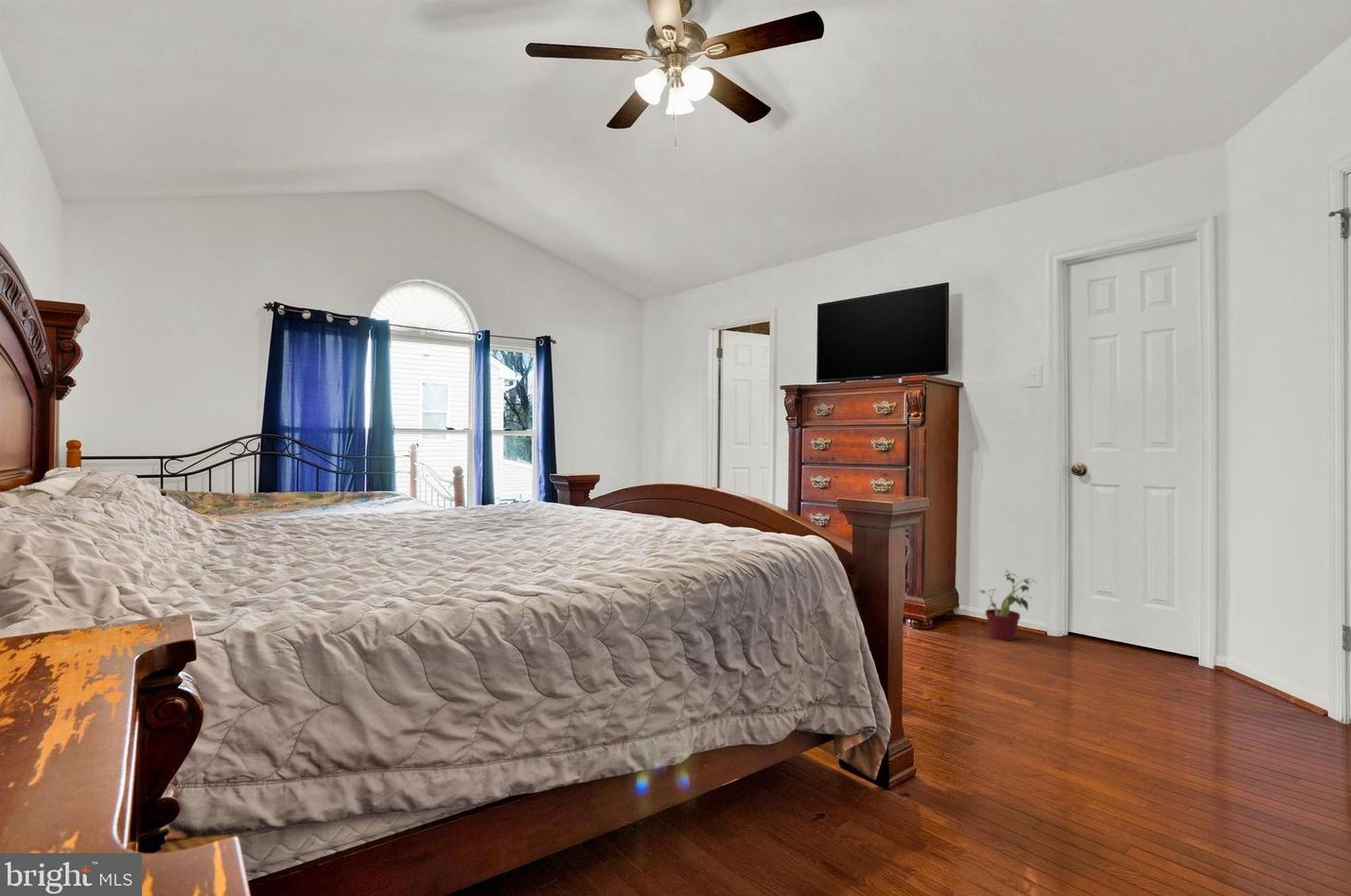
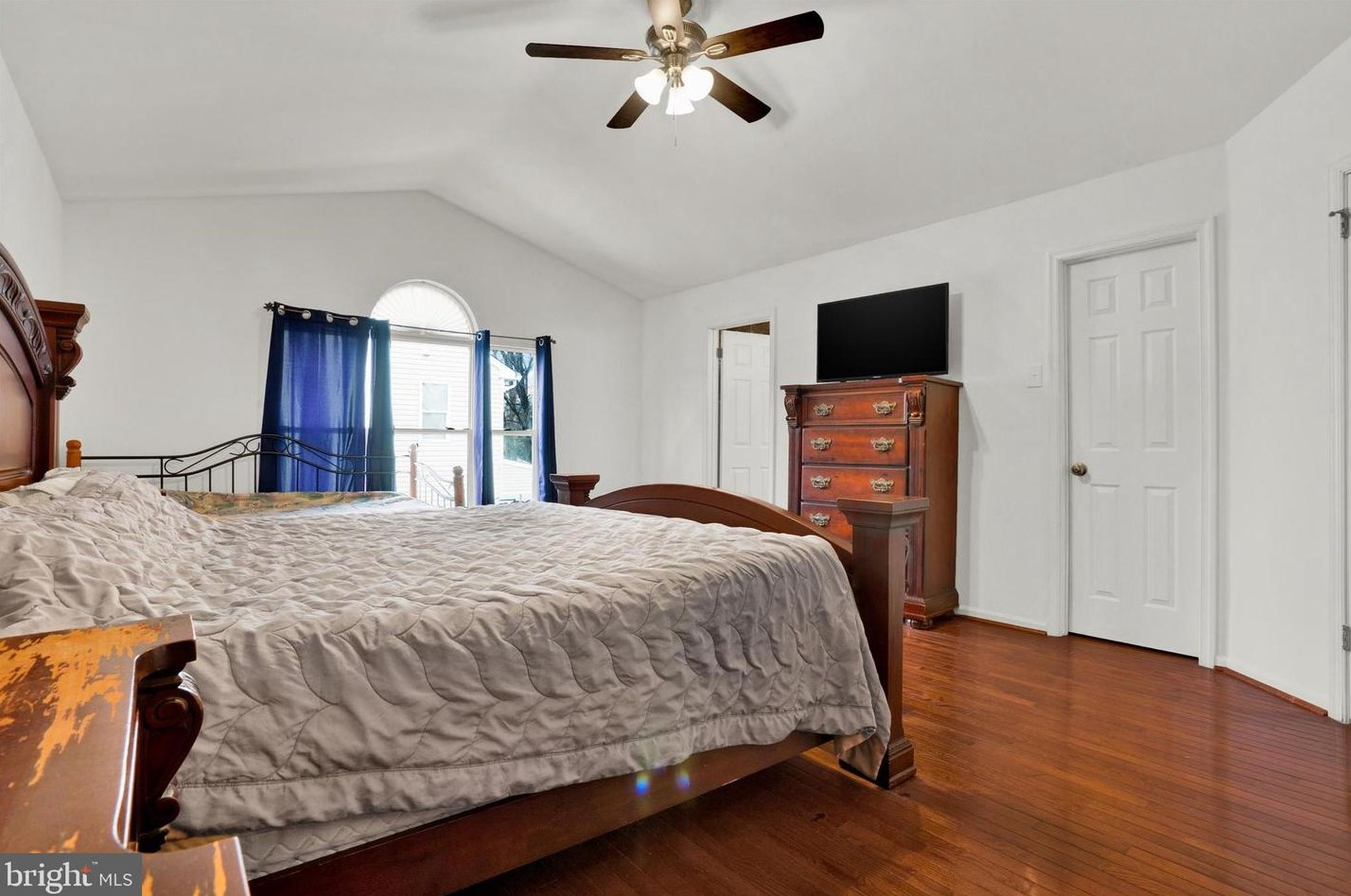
- potted plant (1010, 603)
